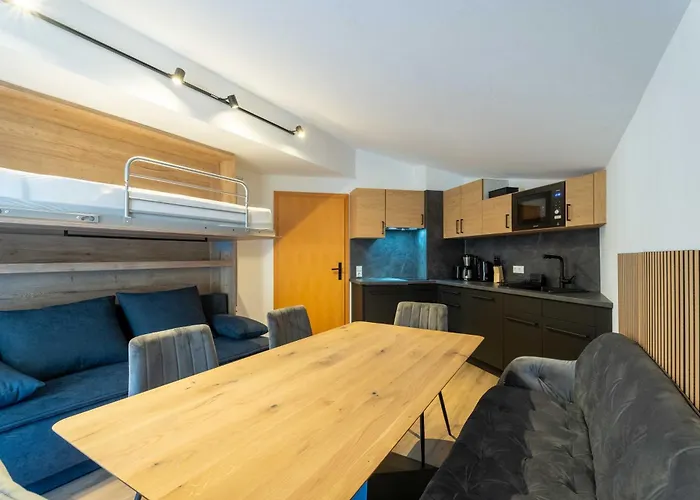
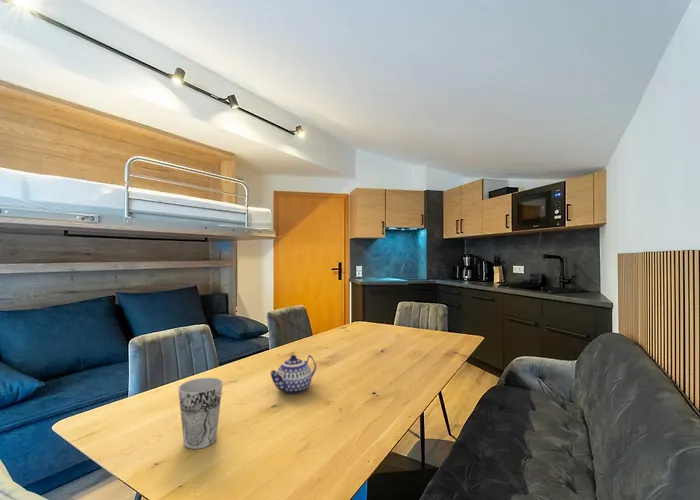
+ cup (200, 412)
+ teapot (294, 372)
